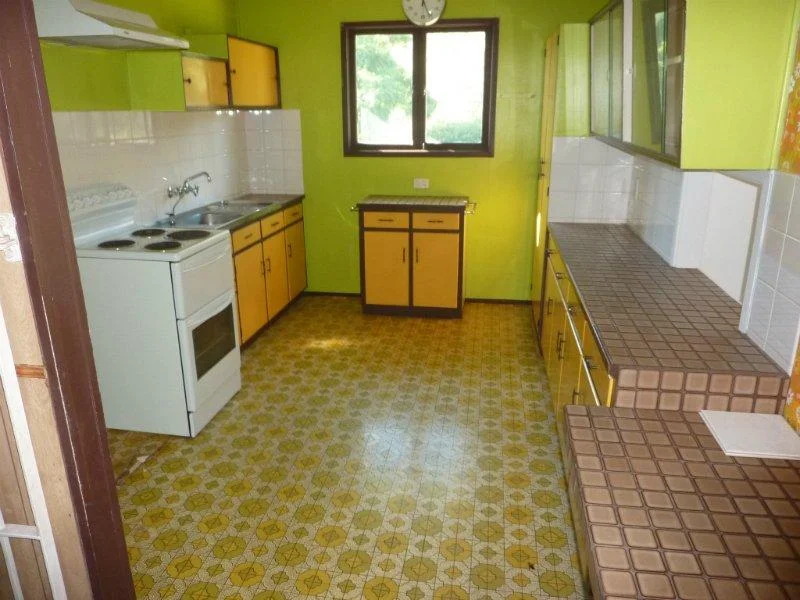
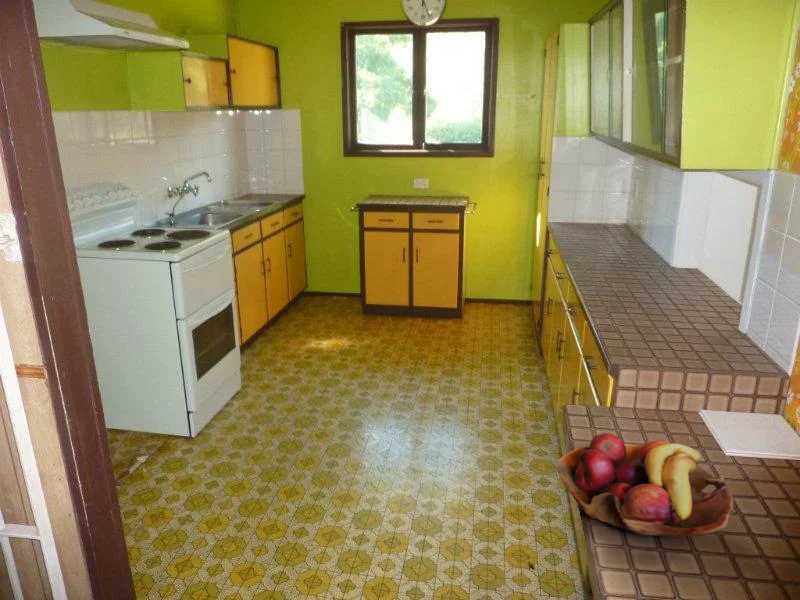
+ fruit basket (644, 481)
